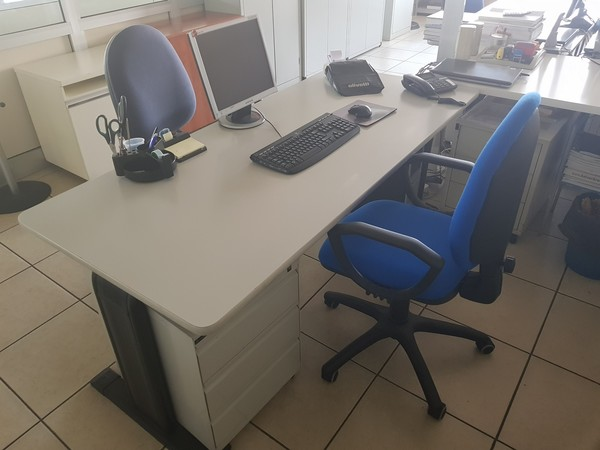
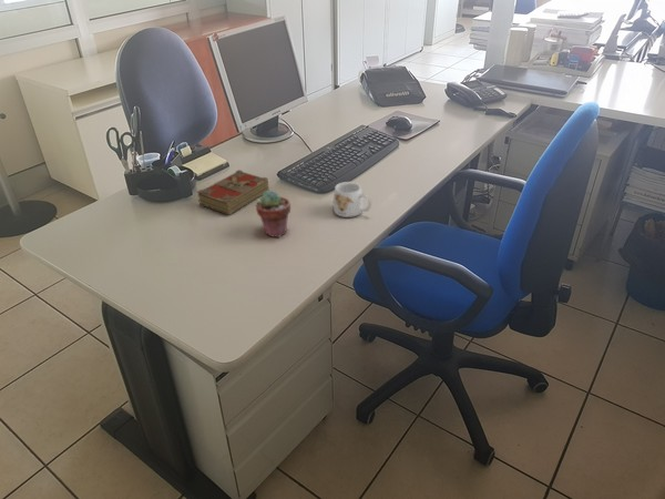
+ mug (352, 200)
+ book (233, 190)
+ potted succulent (273, 211)
